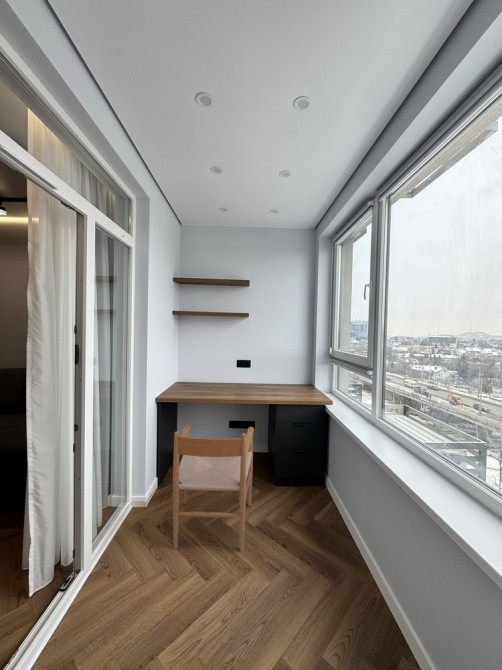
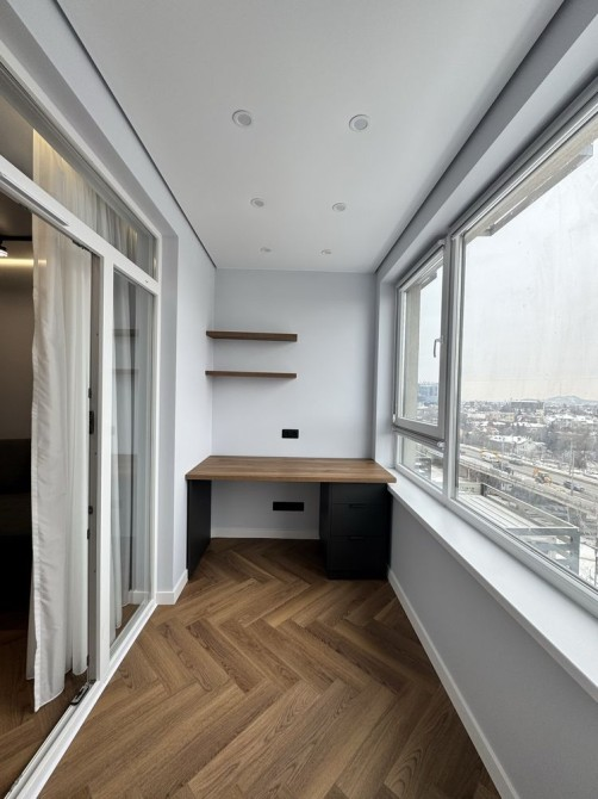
- chair (214, 472)
